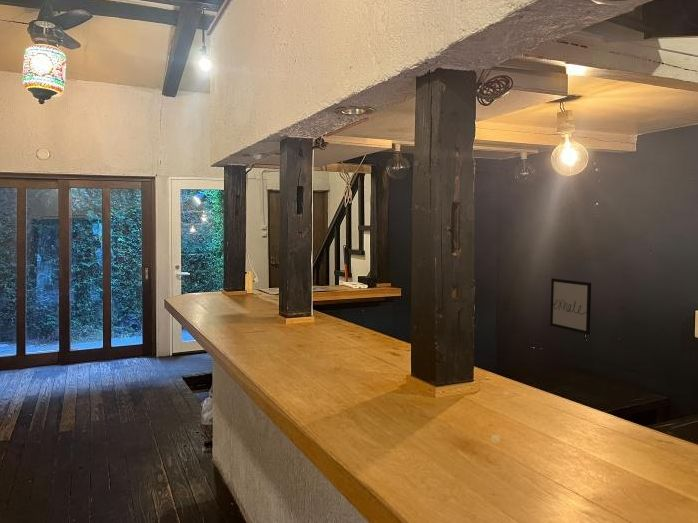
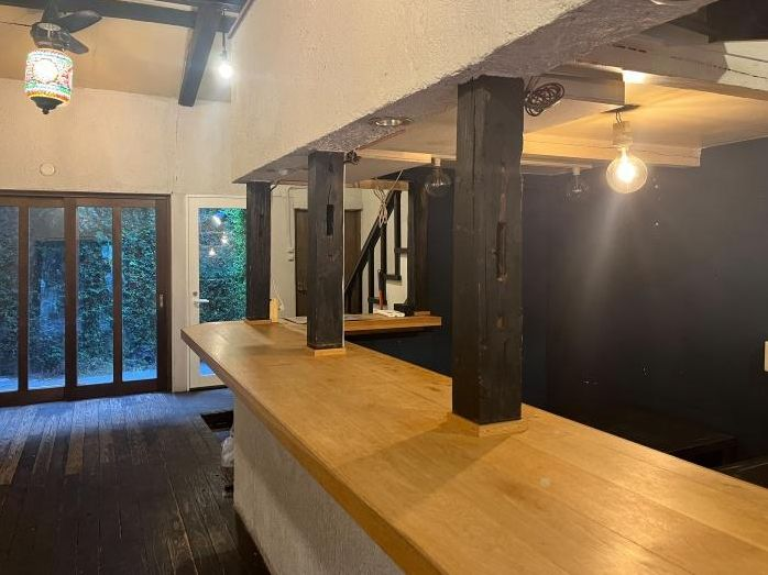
- wall art (569, 305)
